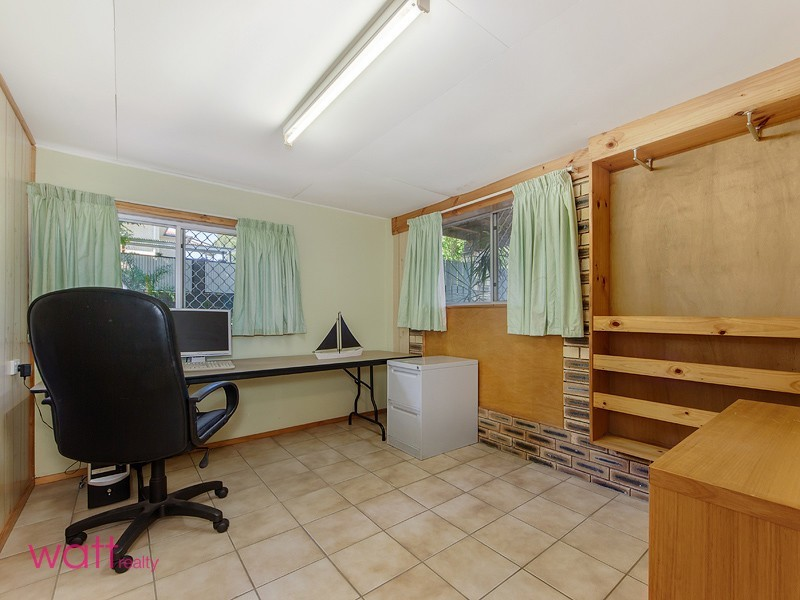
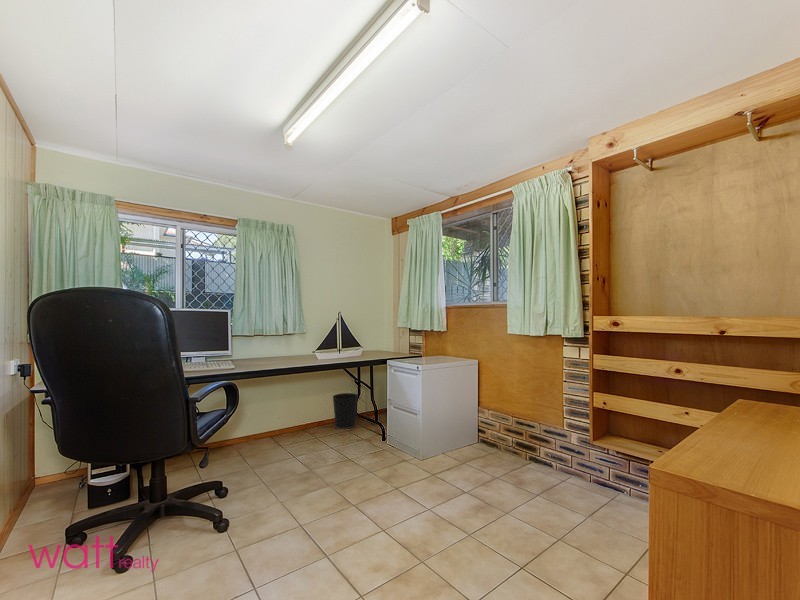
+ wastebasket (345, 410)
